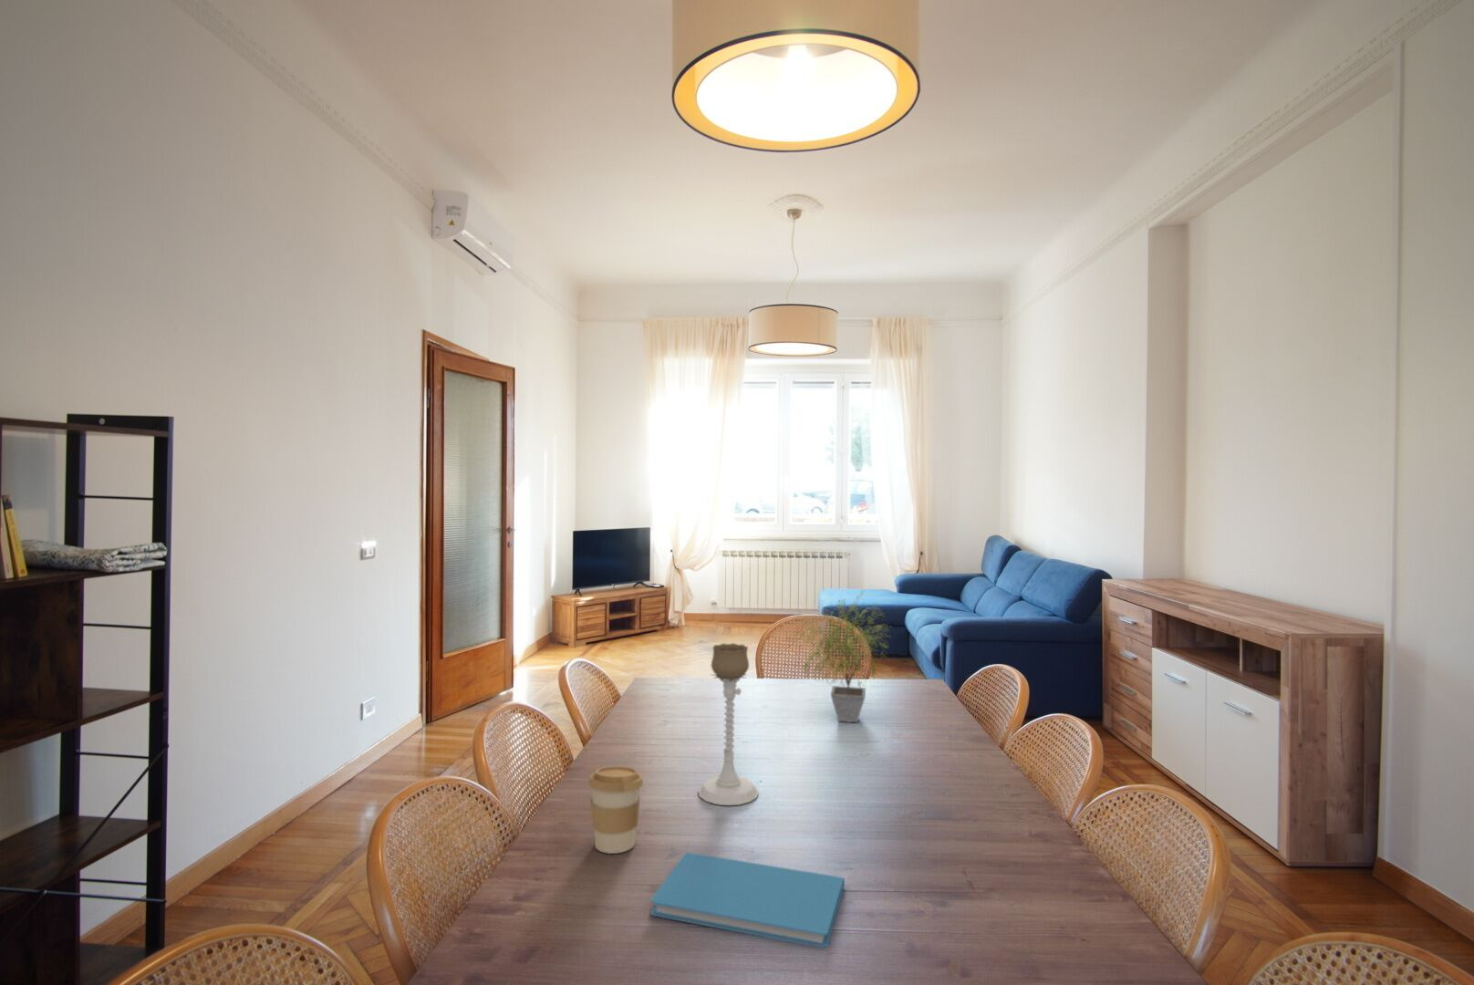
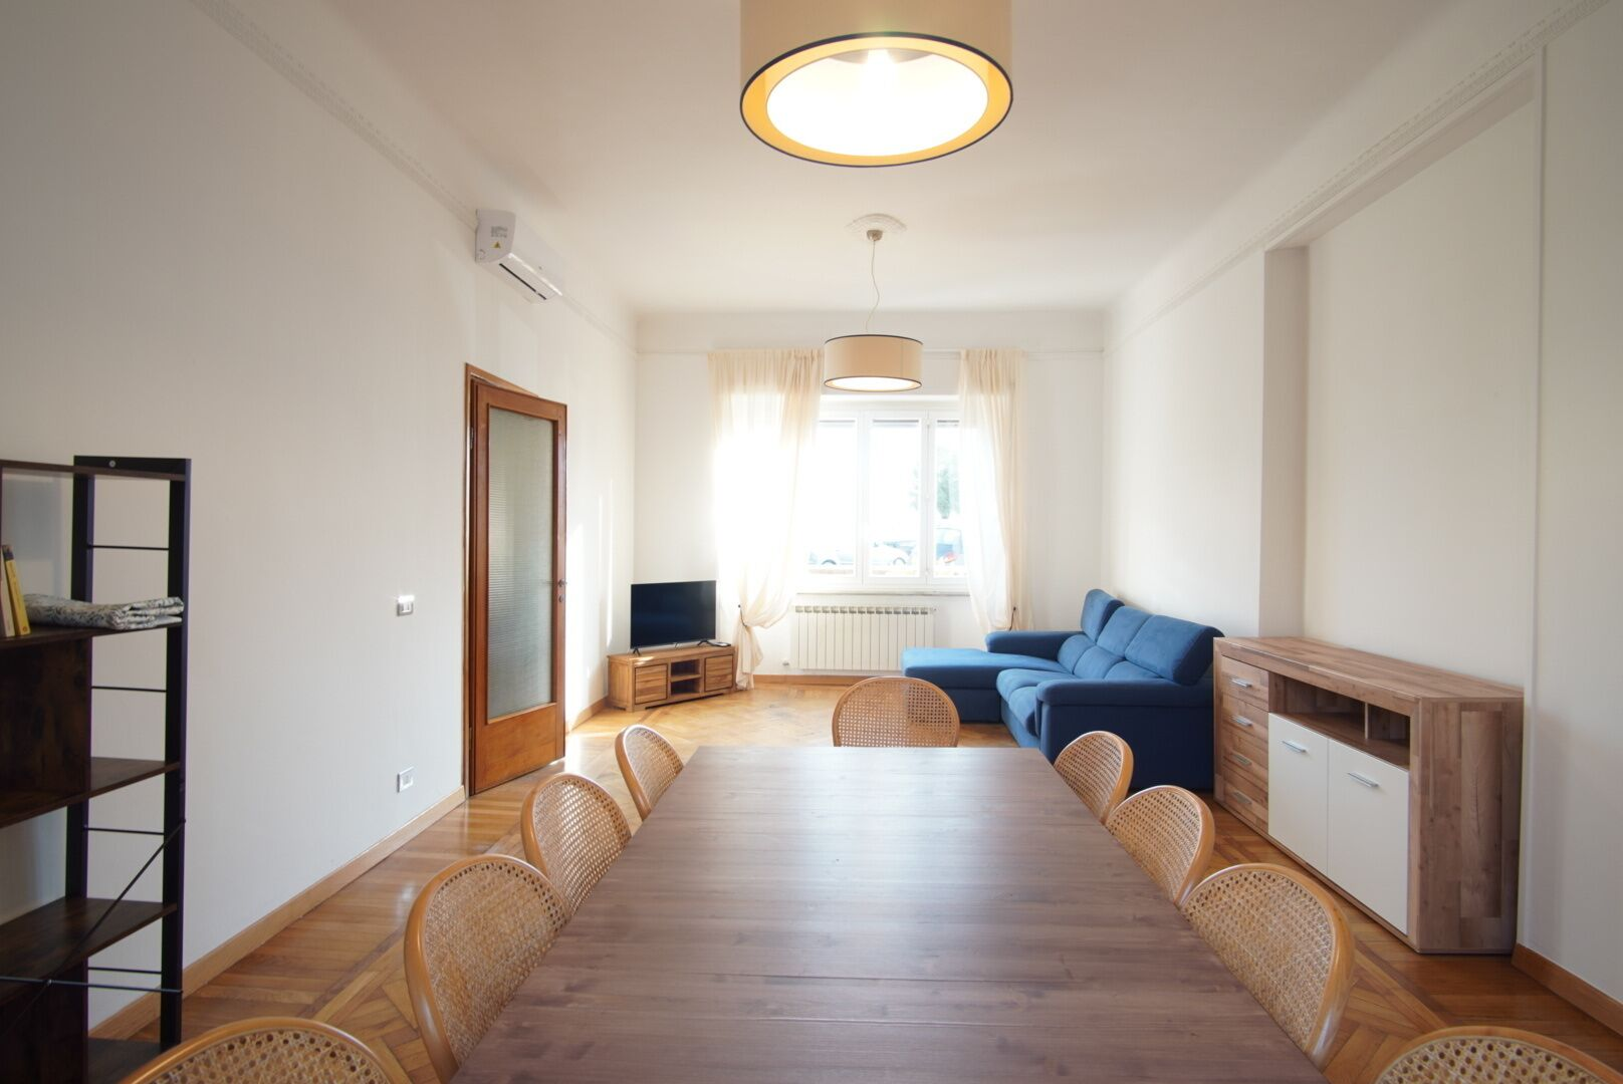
- candle holder (729, 720)
- coffee cup (616, 806)
- book (750, 894)
- potted plant (842, 652)
